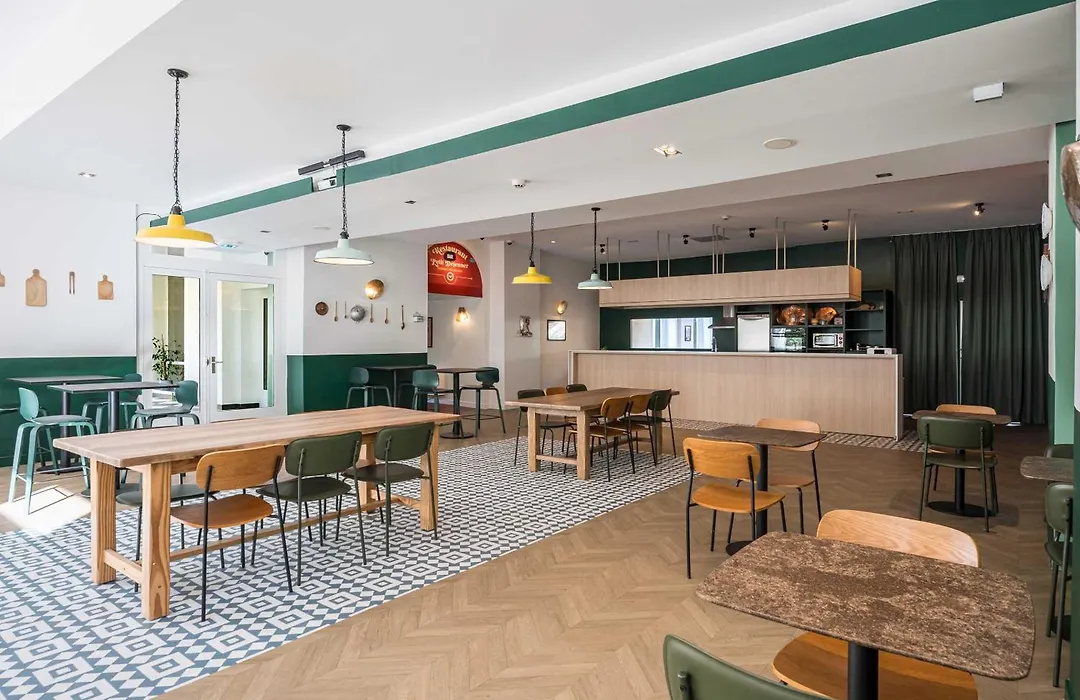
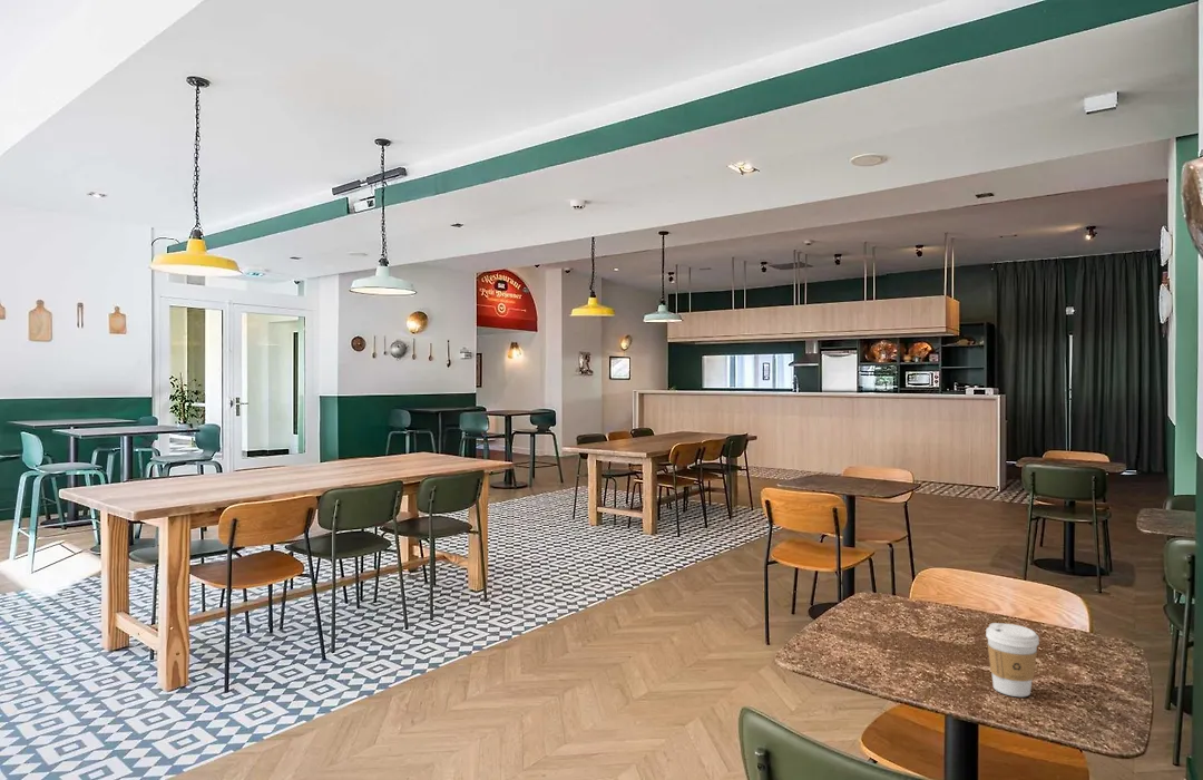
+ coffee cup (1011, 659)
